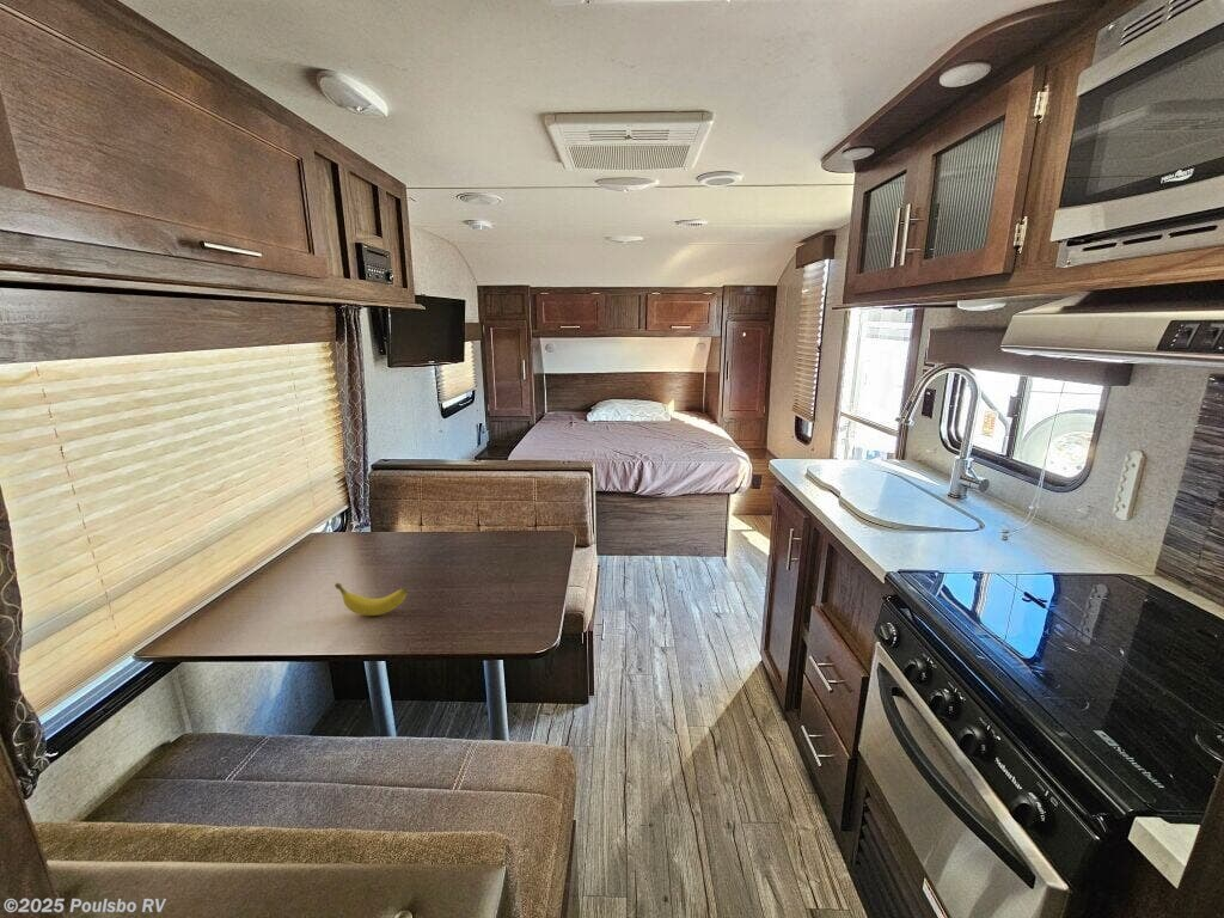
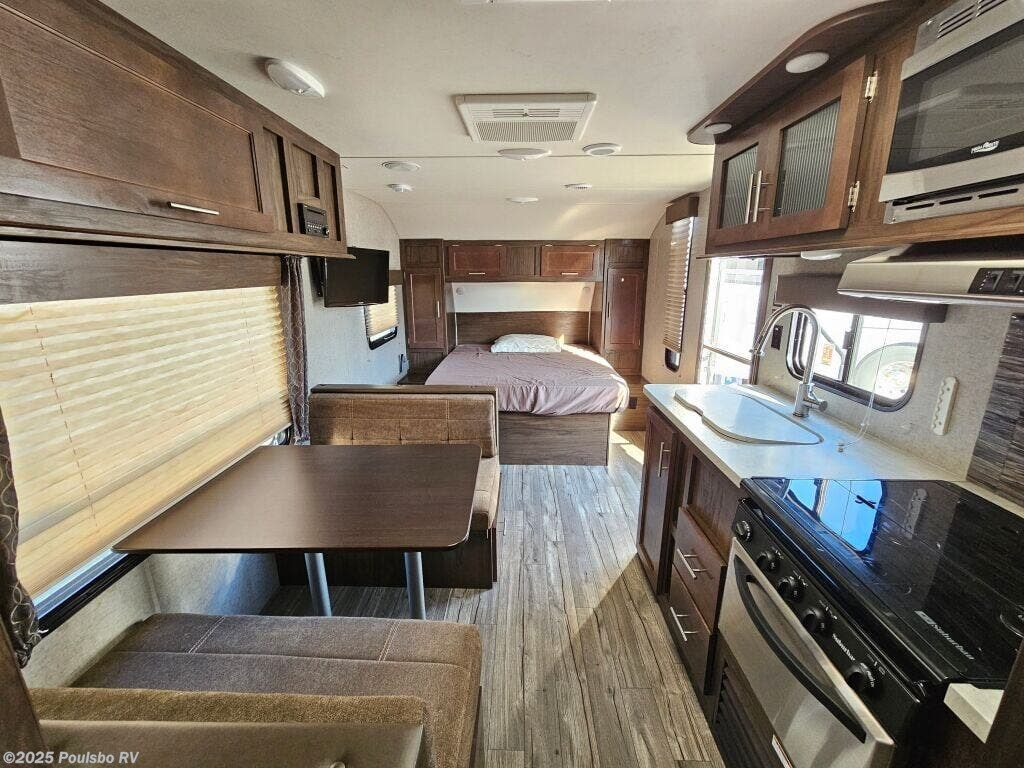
- banana (372, 599)
